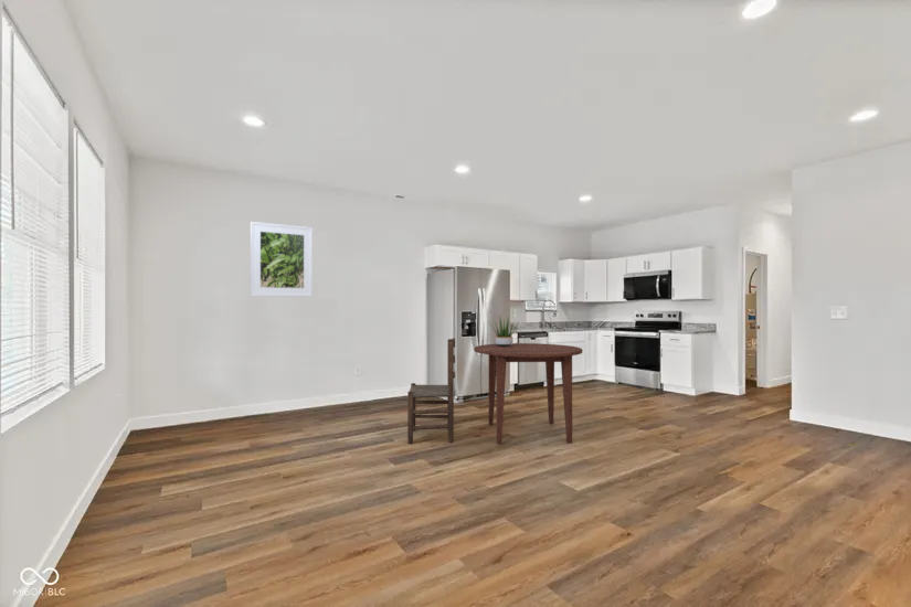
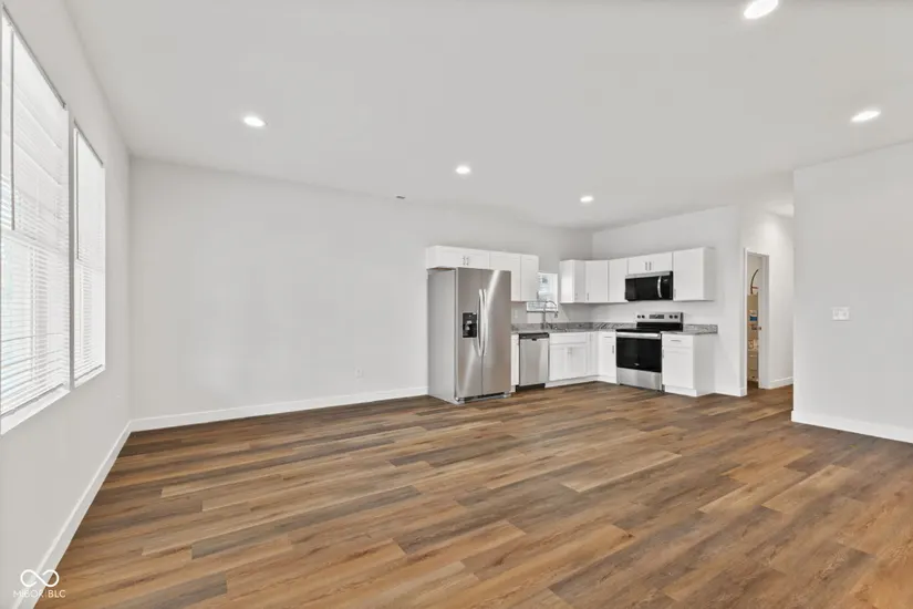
- potted plant (504, 330)
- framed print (282, 260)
- dining table (547, 390)
- dining chair (432, 386)
